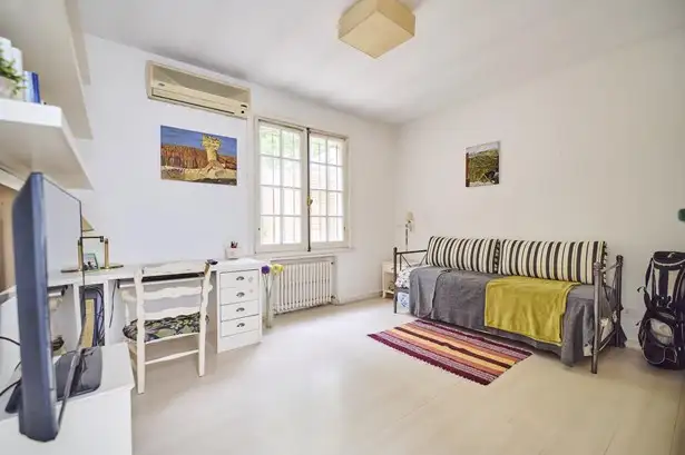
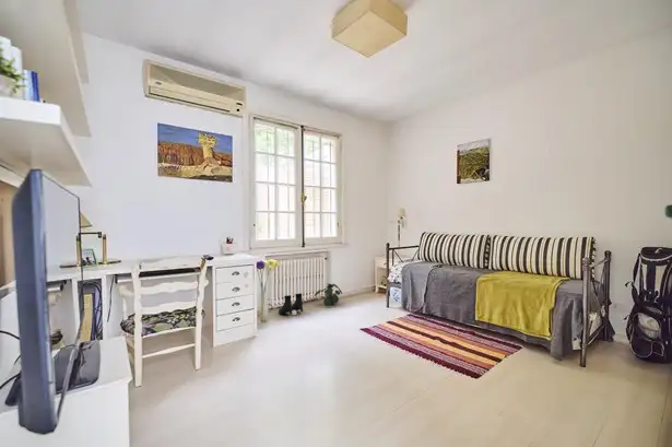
+ boots (291, 303)
+ potted plant (330, 294)
